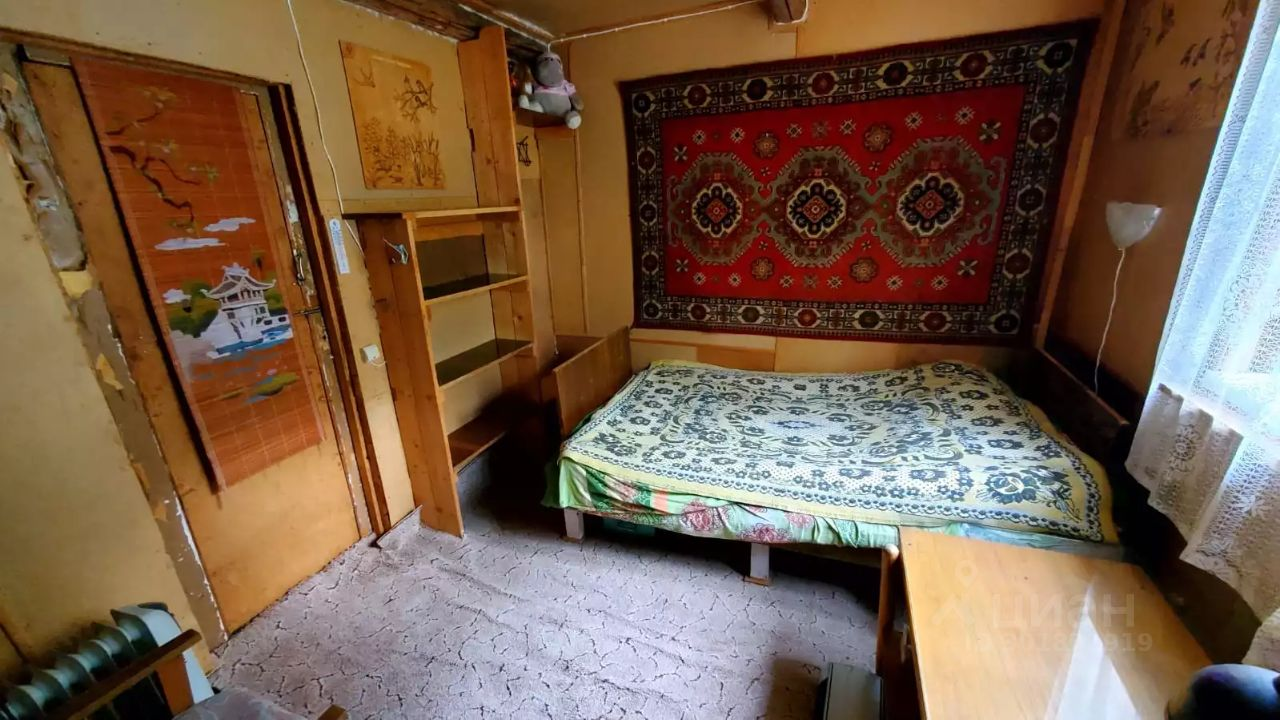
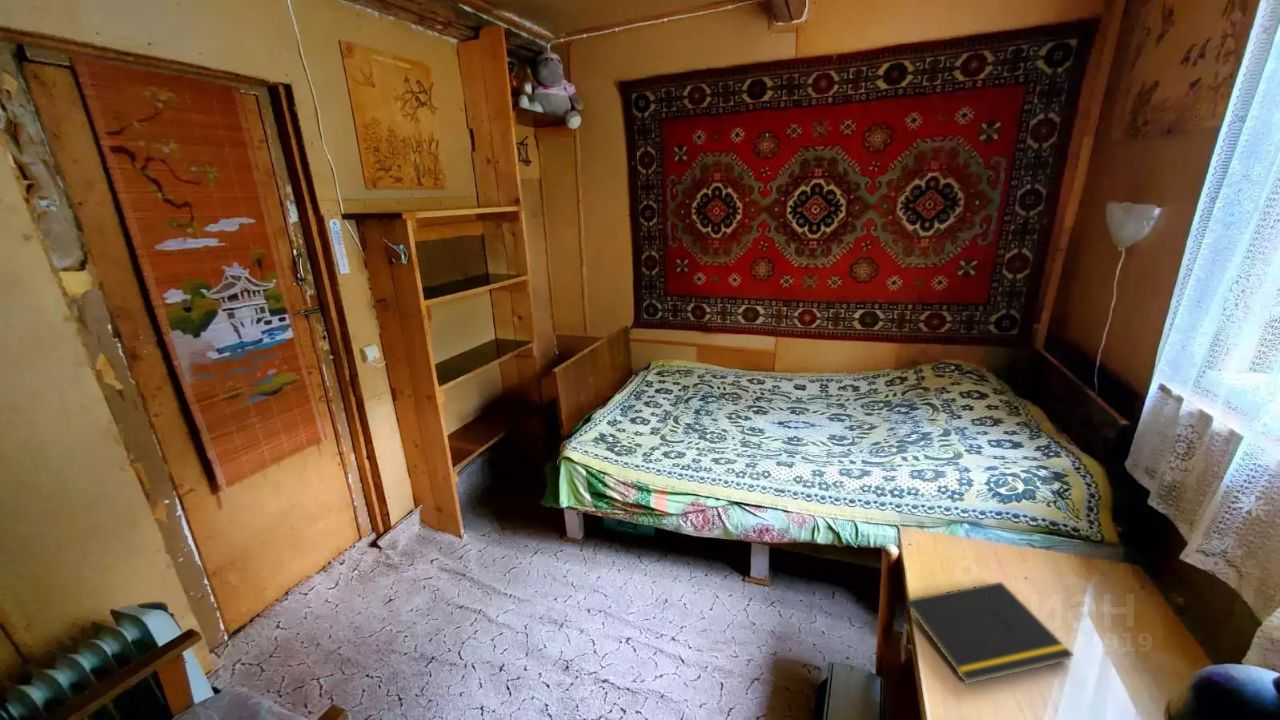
+ notepad (985, 628)
